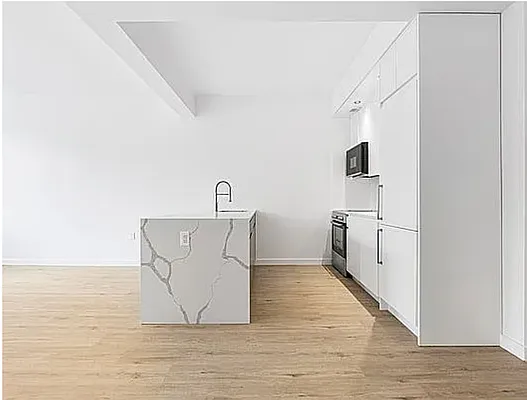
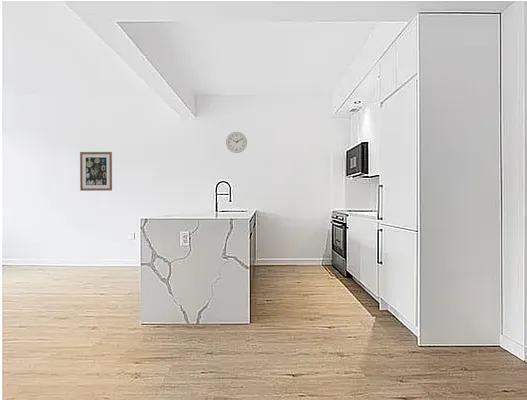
+ wall art (96, 171)
+ wall clock (236, 142)
